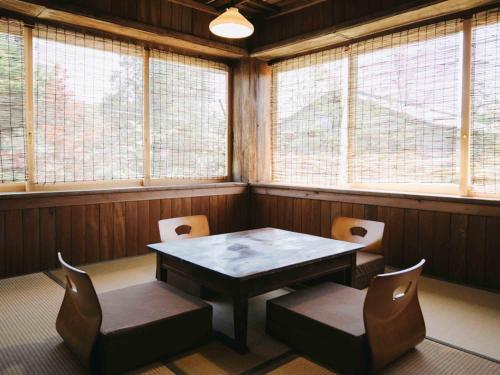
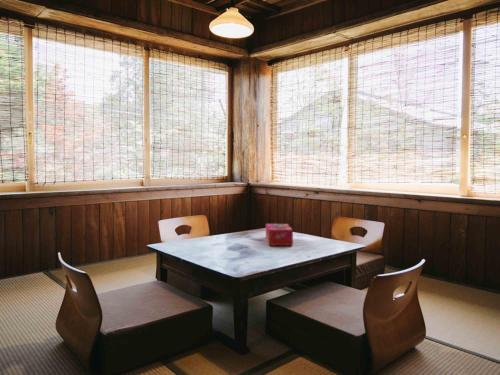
+ tissue box (278, 233)
